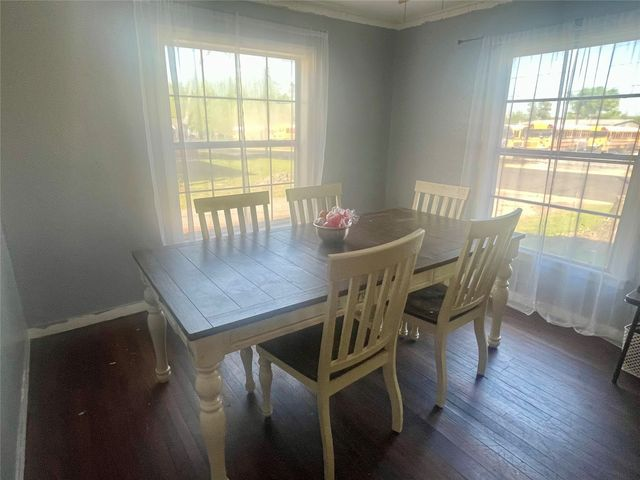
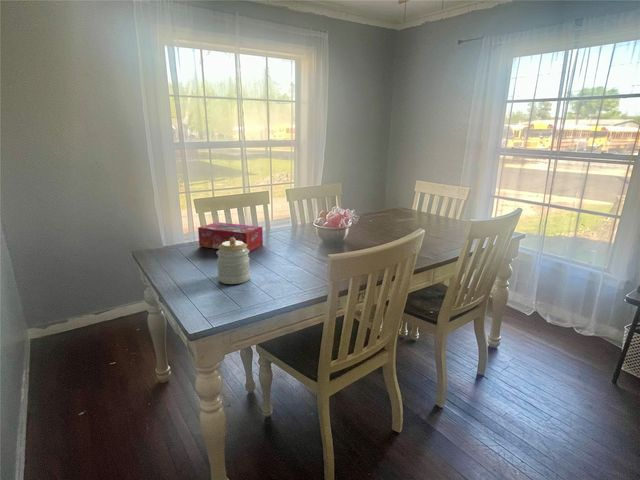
+ tissue box (230, 236)
+ jar (233, 258)
